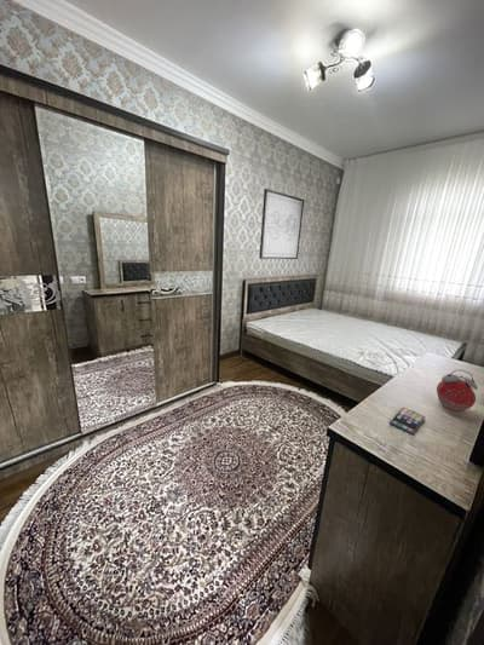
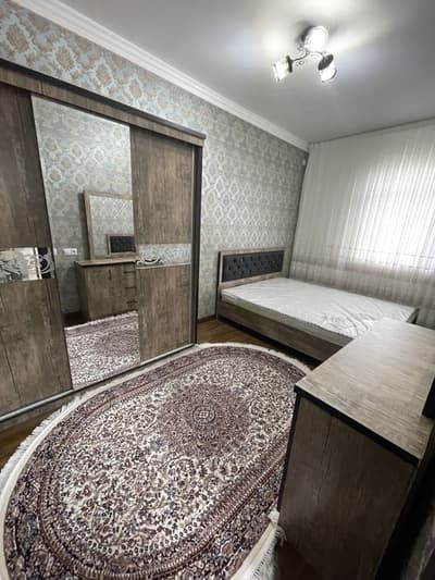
- smartphone (407, 419)
- alarm clock (456, 388)
- wall art (282, 228)
